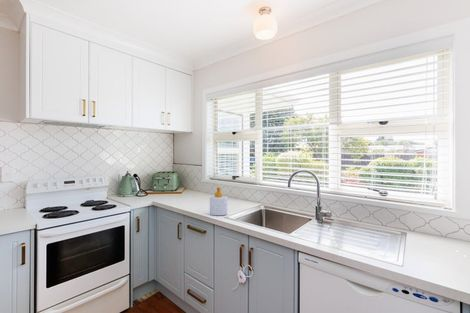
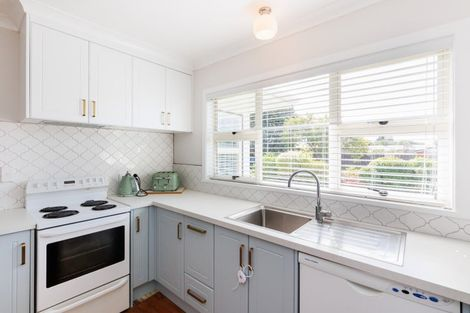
- soap bottle (218, 200)
